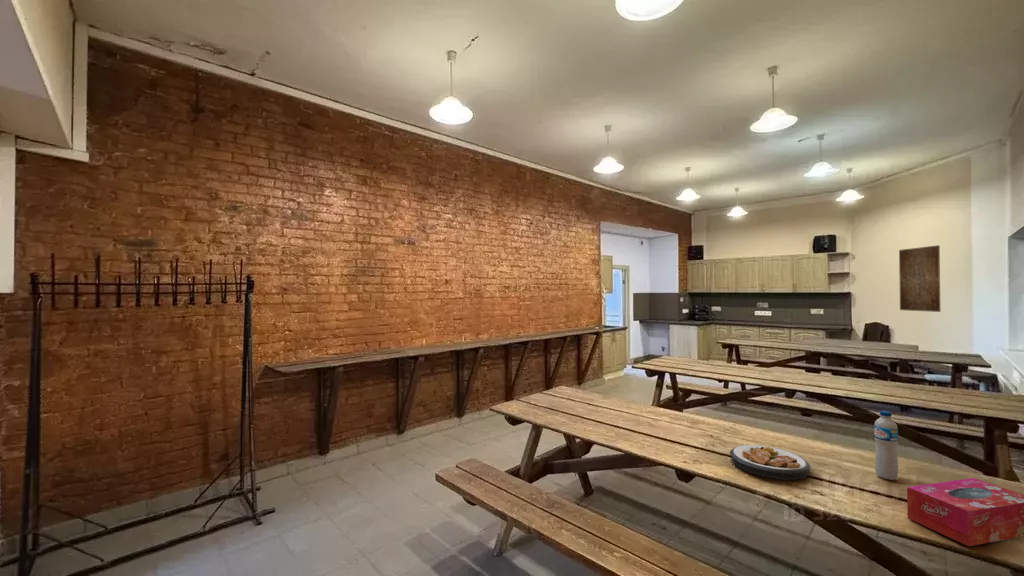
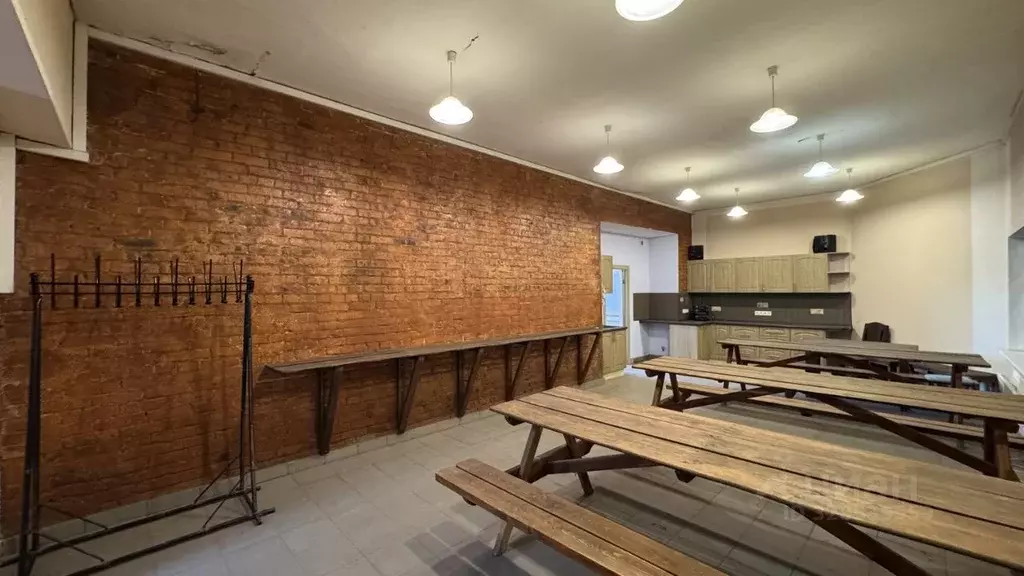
- plate (768, 457)
- water bottle (886, 444)
- wall art (918, 279)
- tissue box (971, 509)
